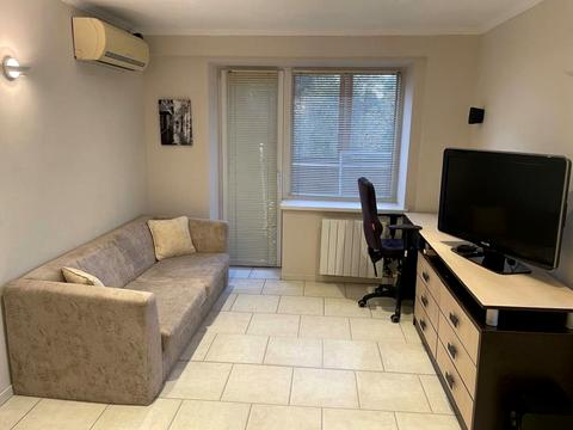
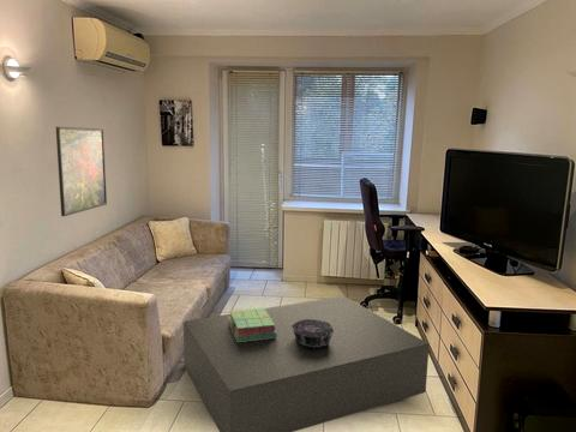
+ stack of books (251, 323)
+ coffee table (300, 355)
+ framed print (83, 169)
+ decorative bowl (312, 332)
